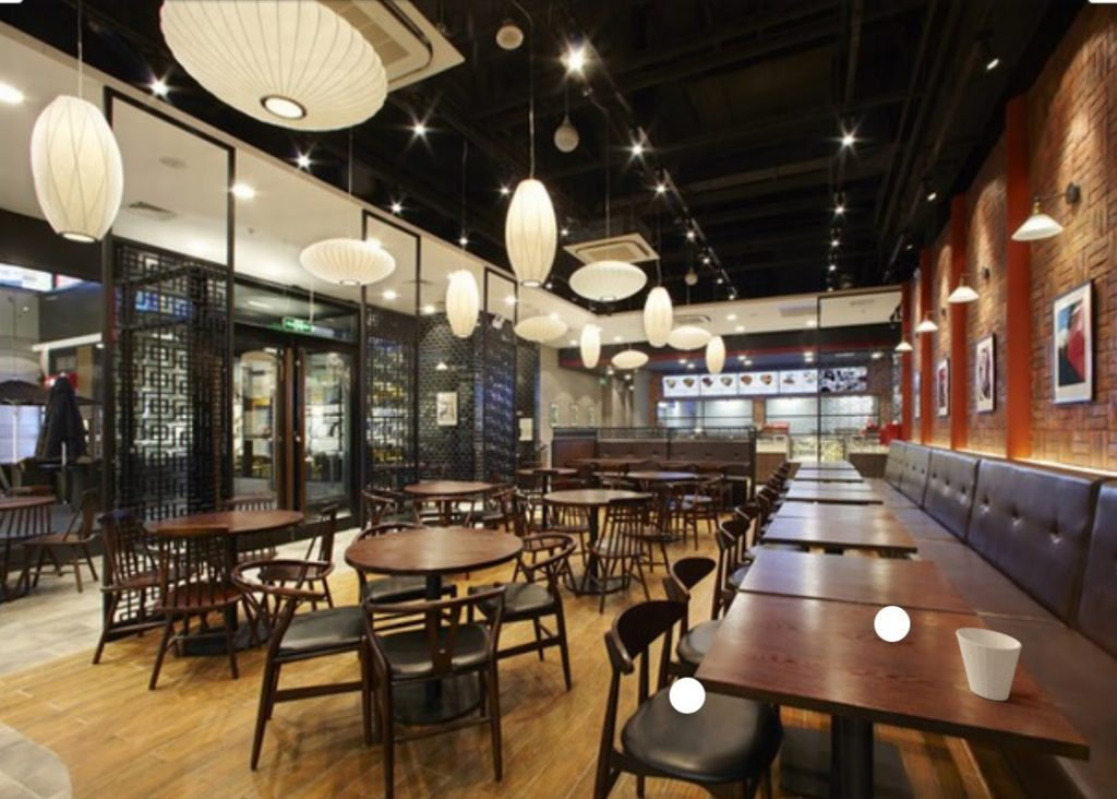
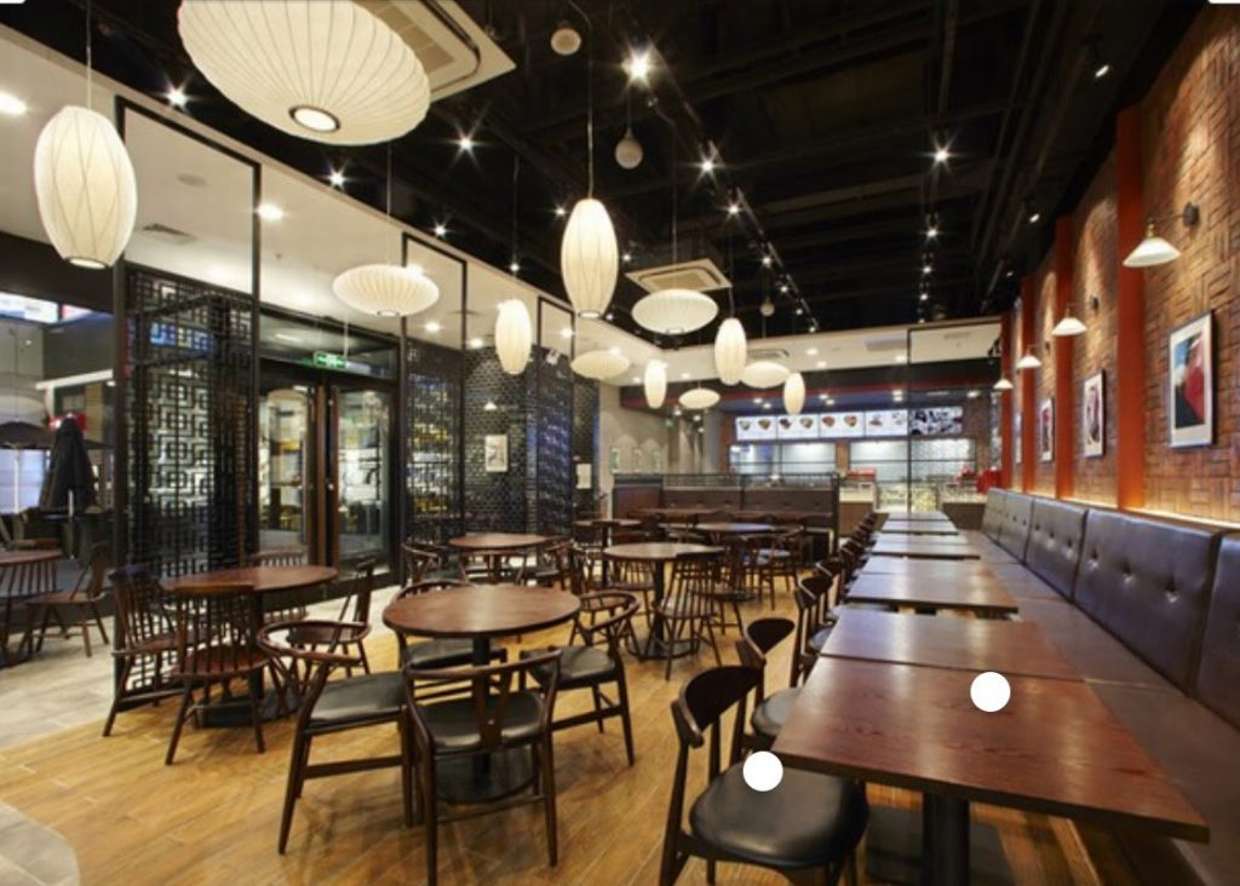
- cup (988, 665)
